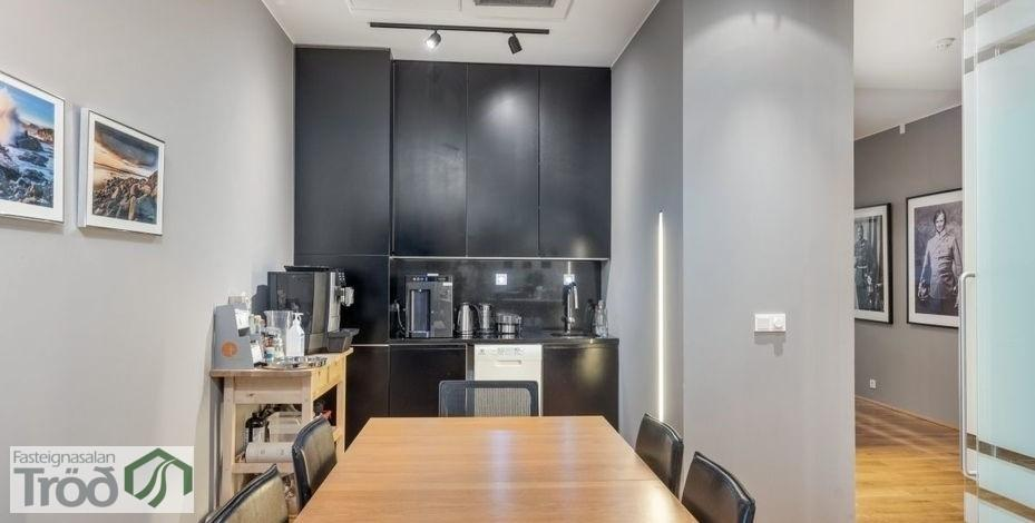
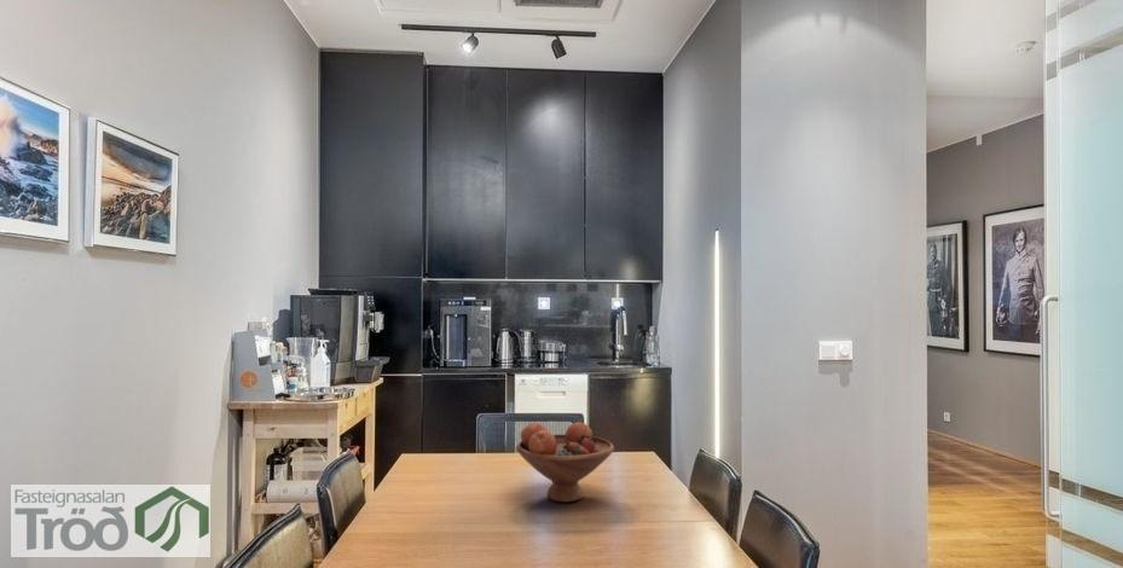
+ fruit bowl (565, 460)
